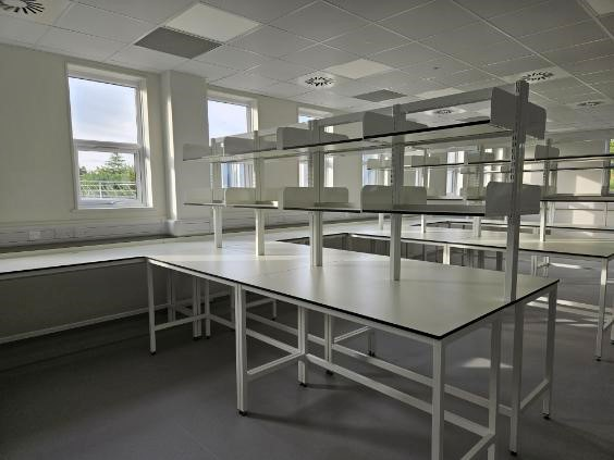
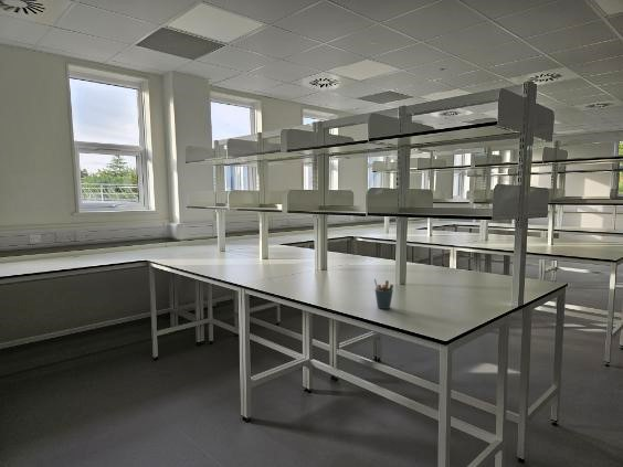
+ pen holder (383, 293)
